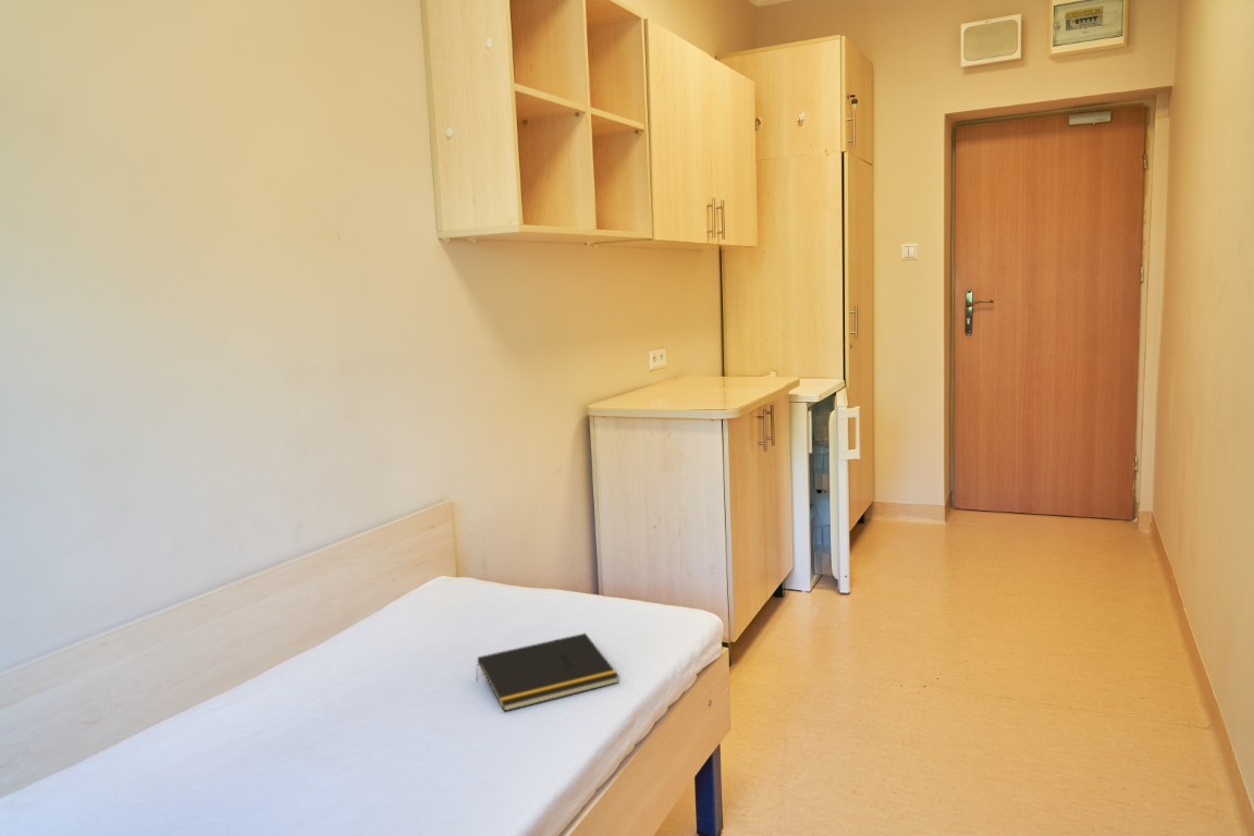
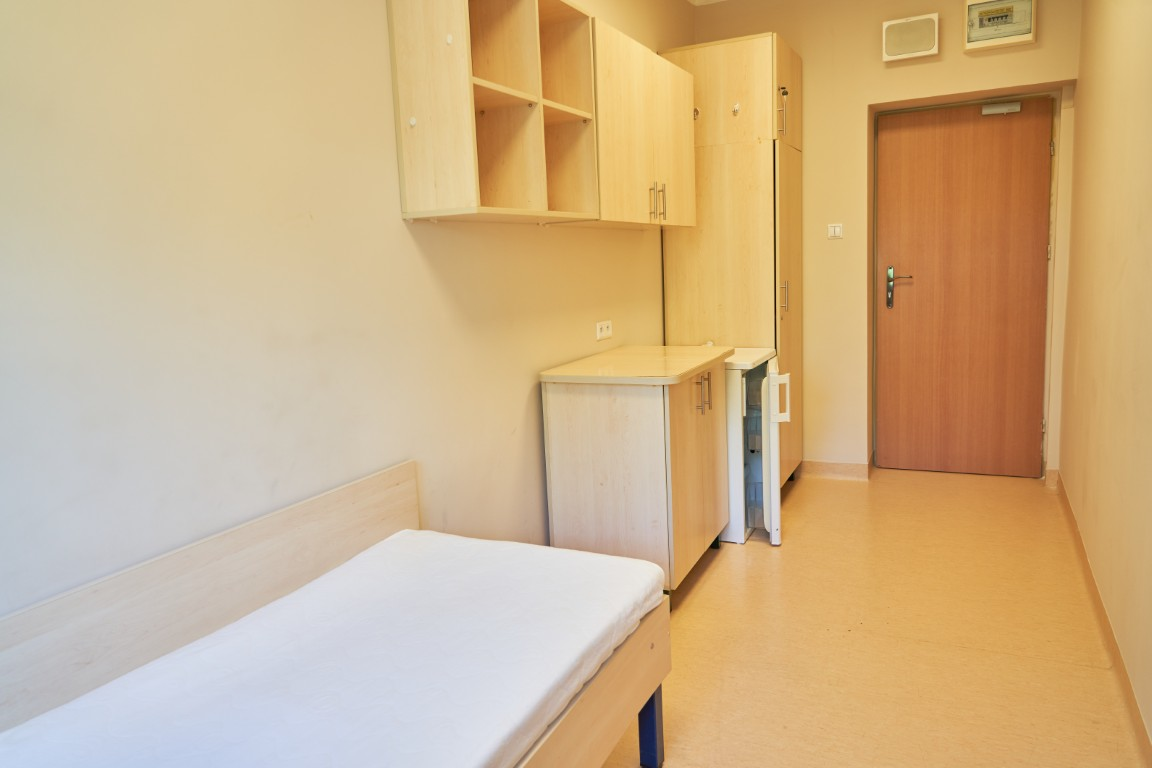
- notepad (548, 669)
